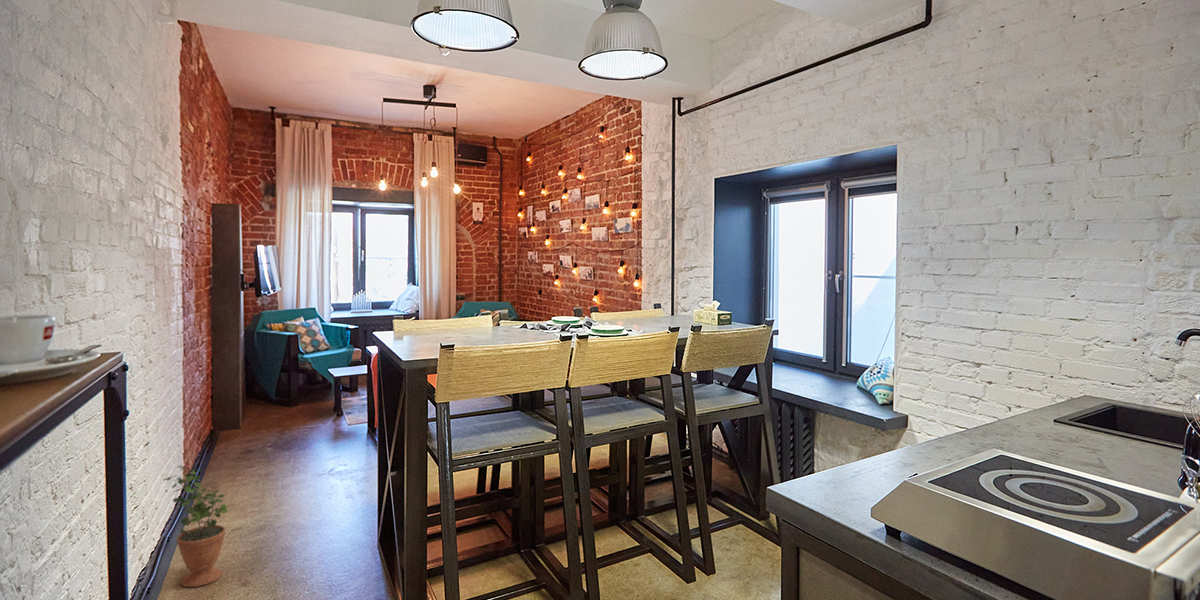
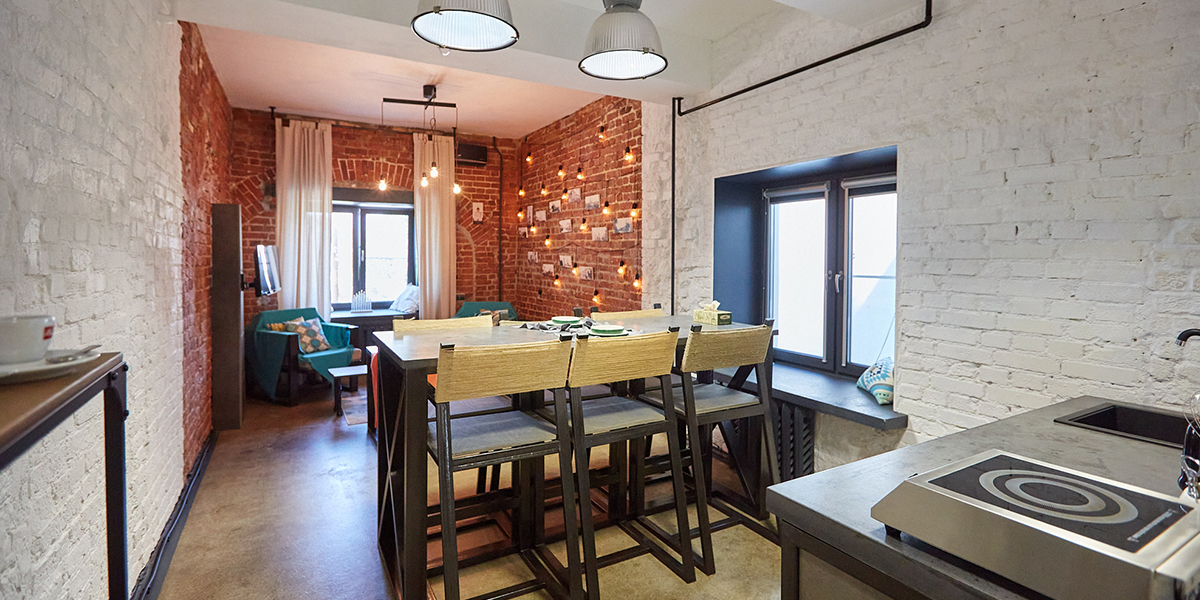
- potted plant (194, 522)
